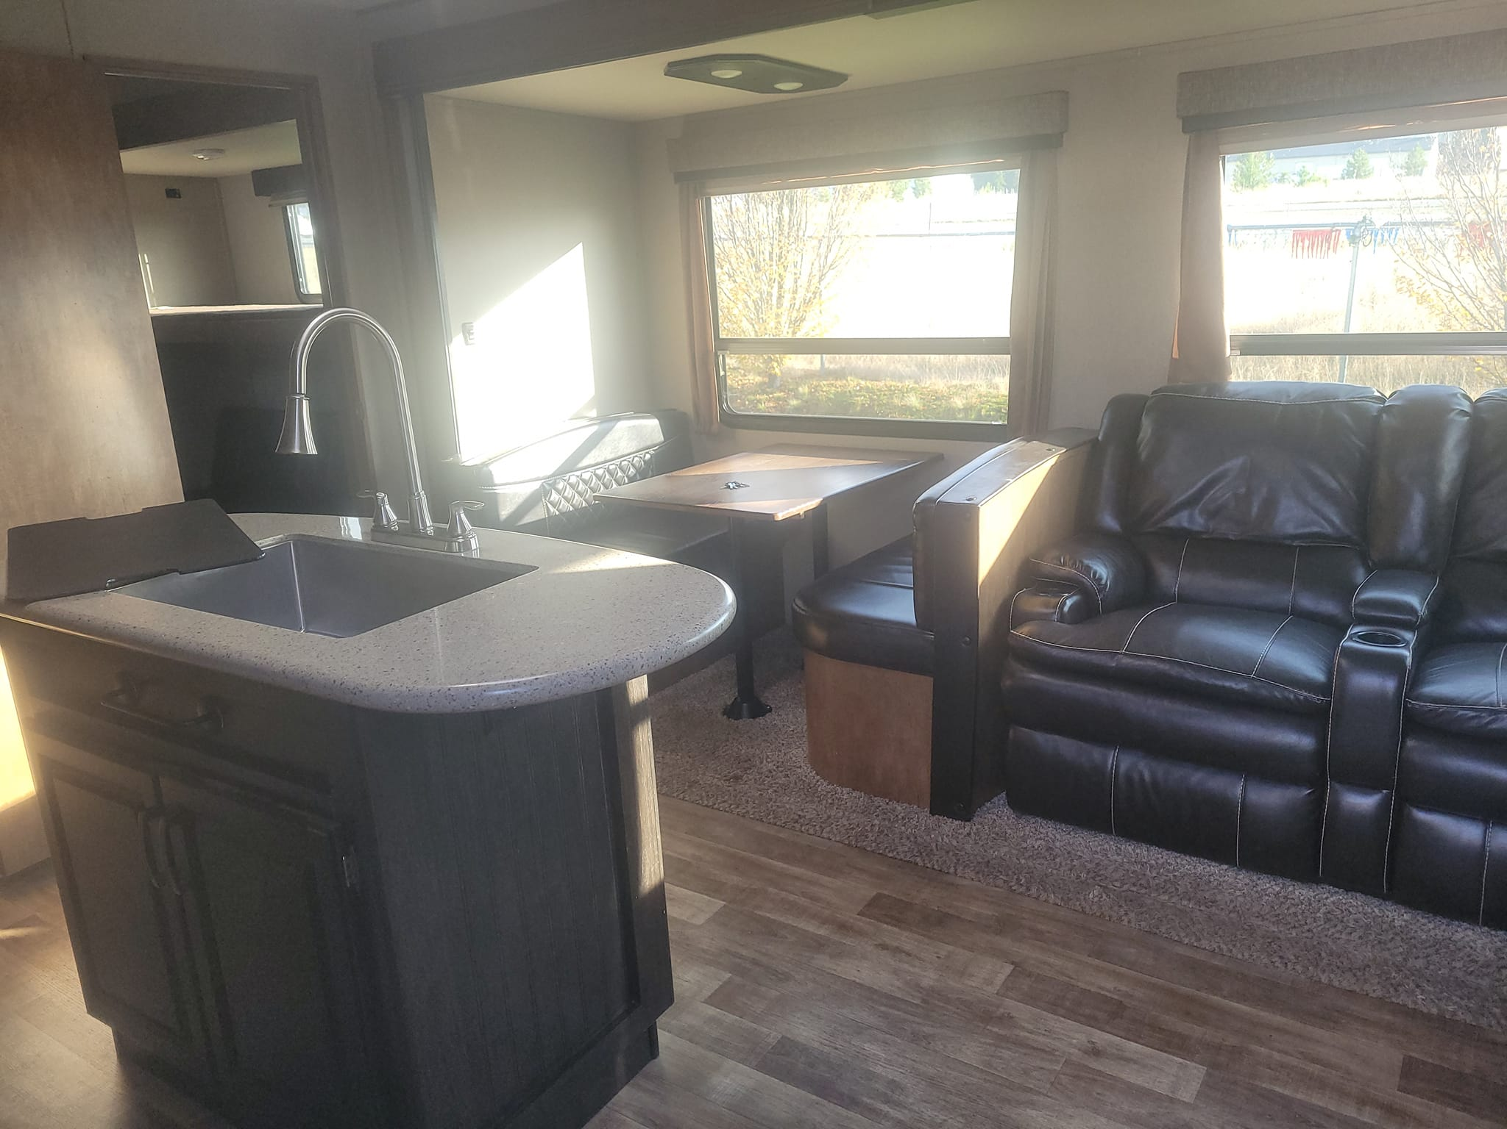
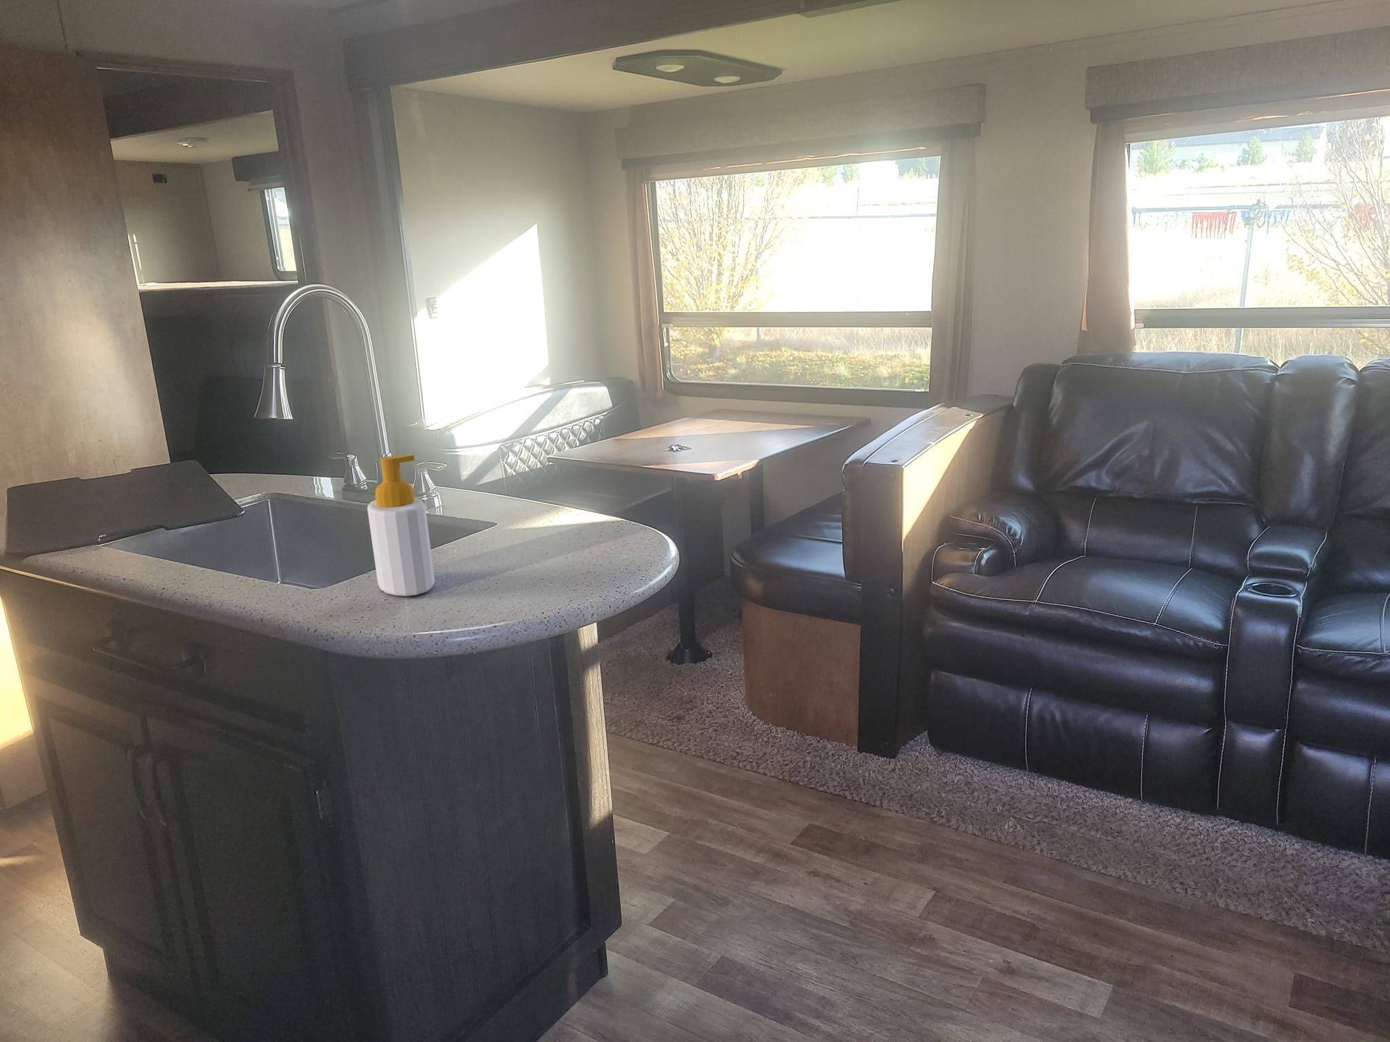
+ soap bottle (397, 522)
